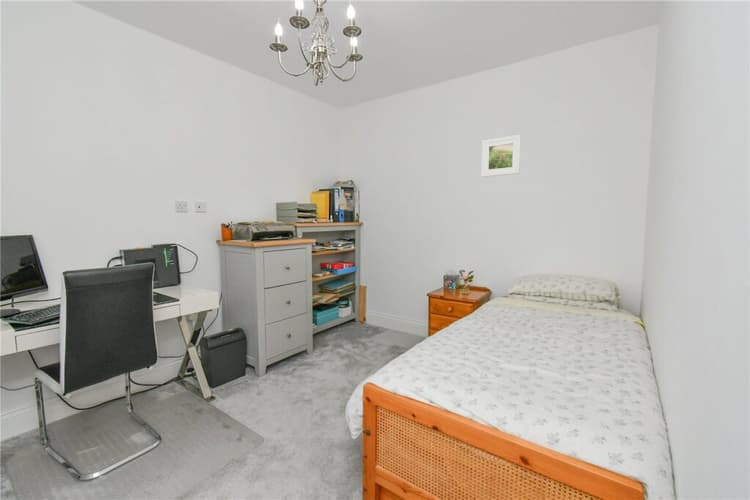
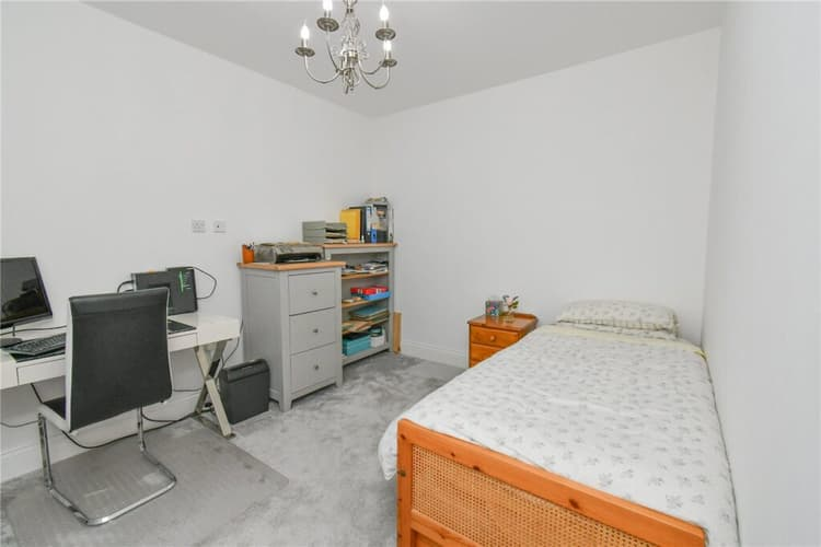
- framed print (500, 156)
